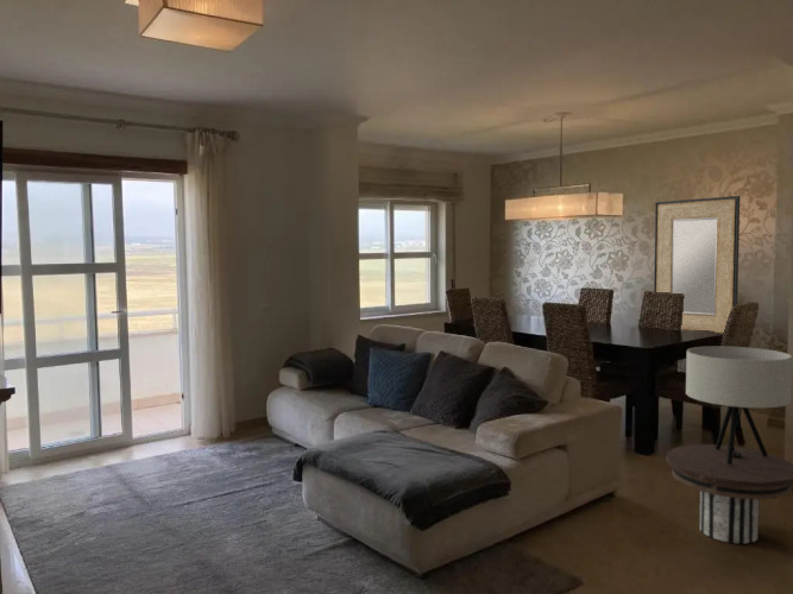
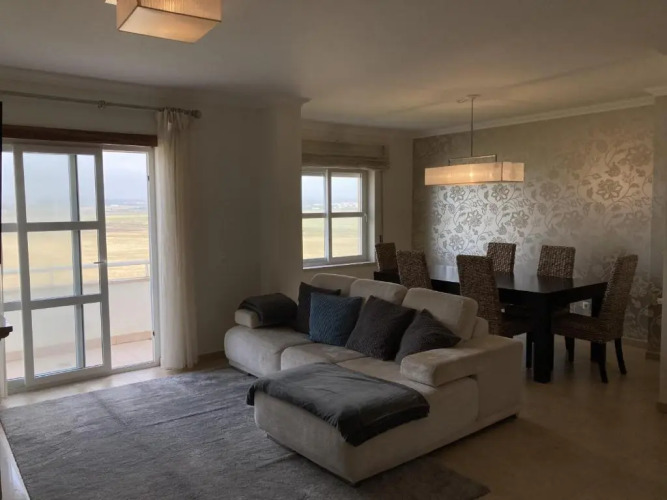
- side table (729, 497)
- home mirror (694, 266)
- table lamp (736, 405)
